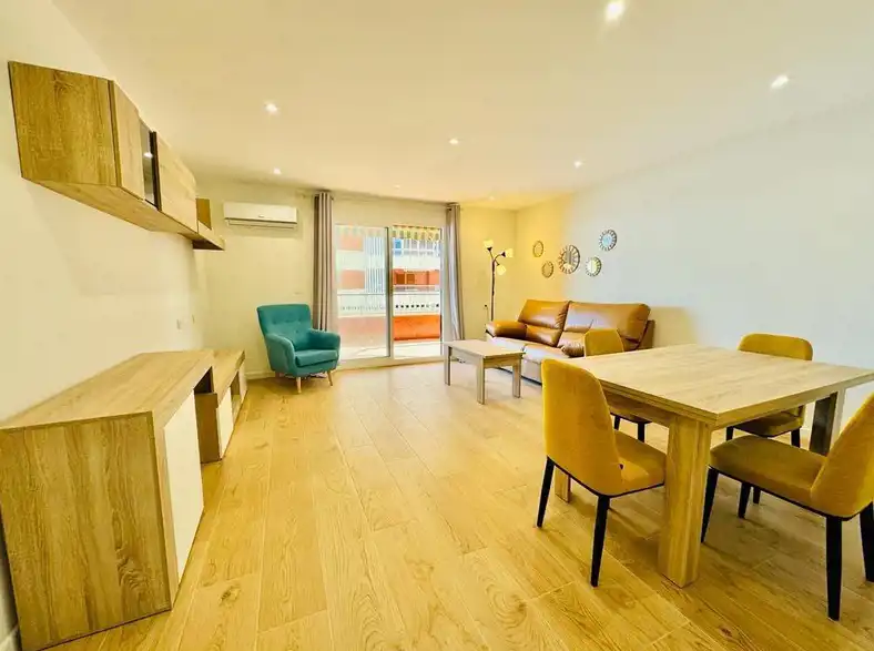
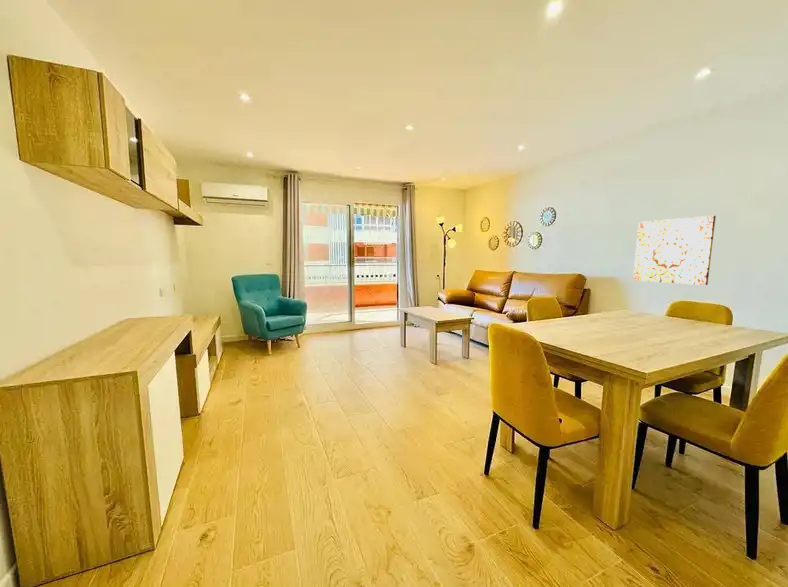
+ wall art (670, 251)
